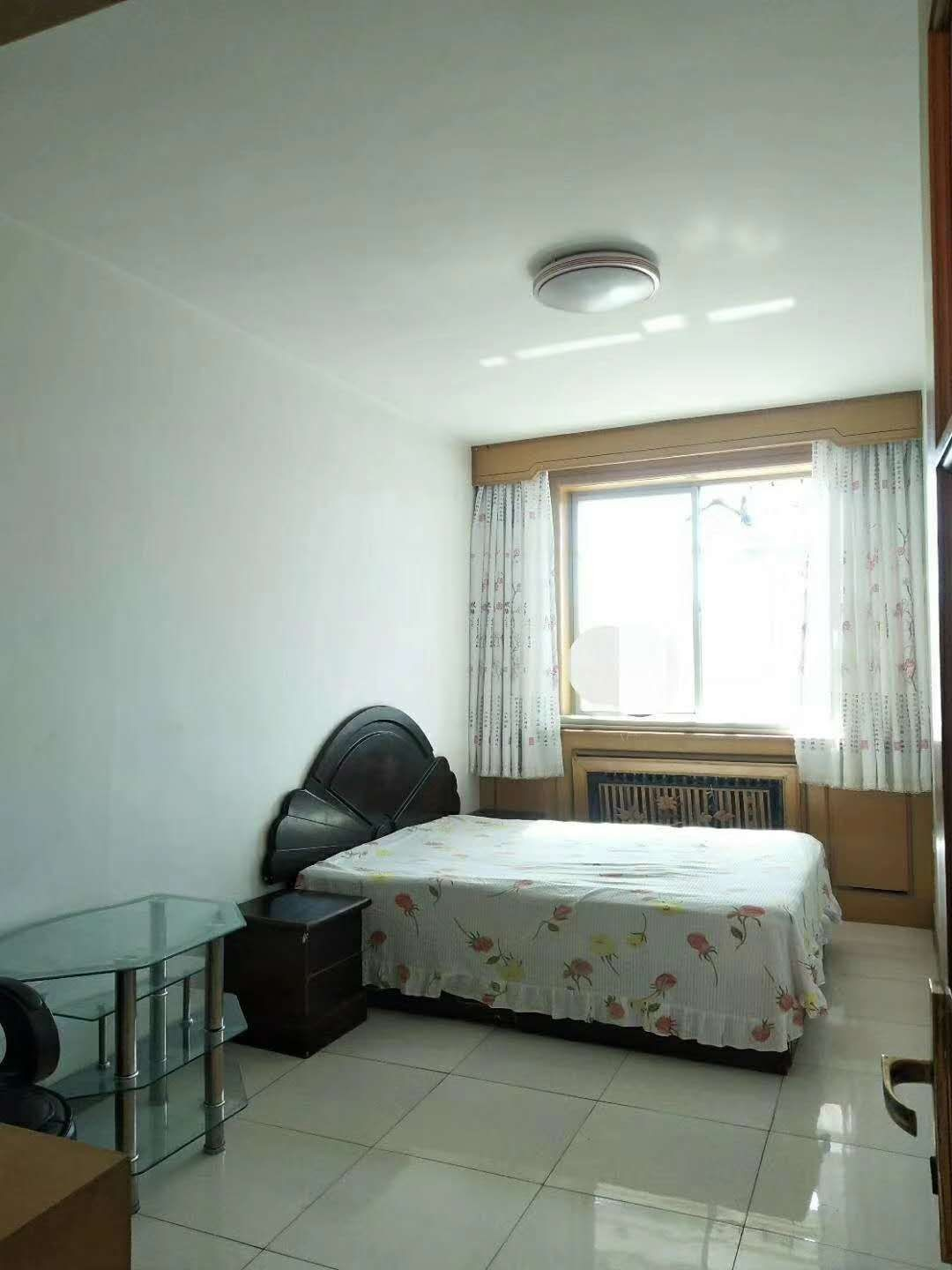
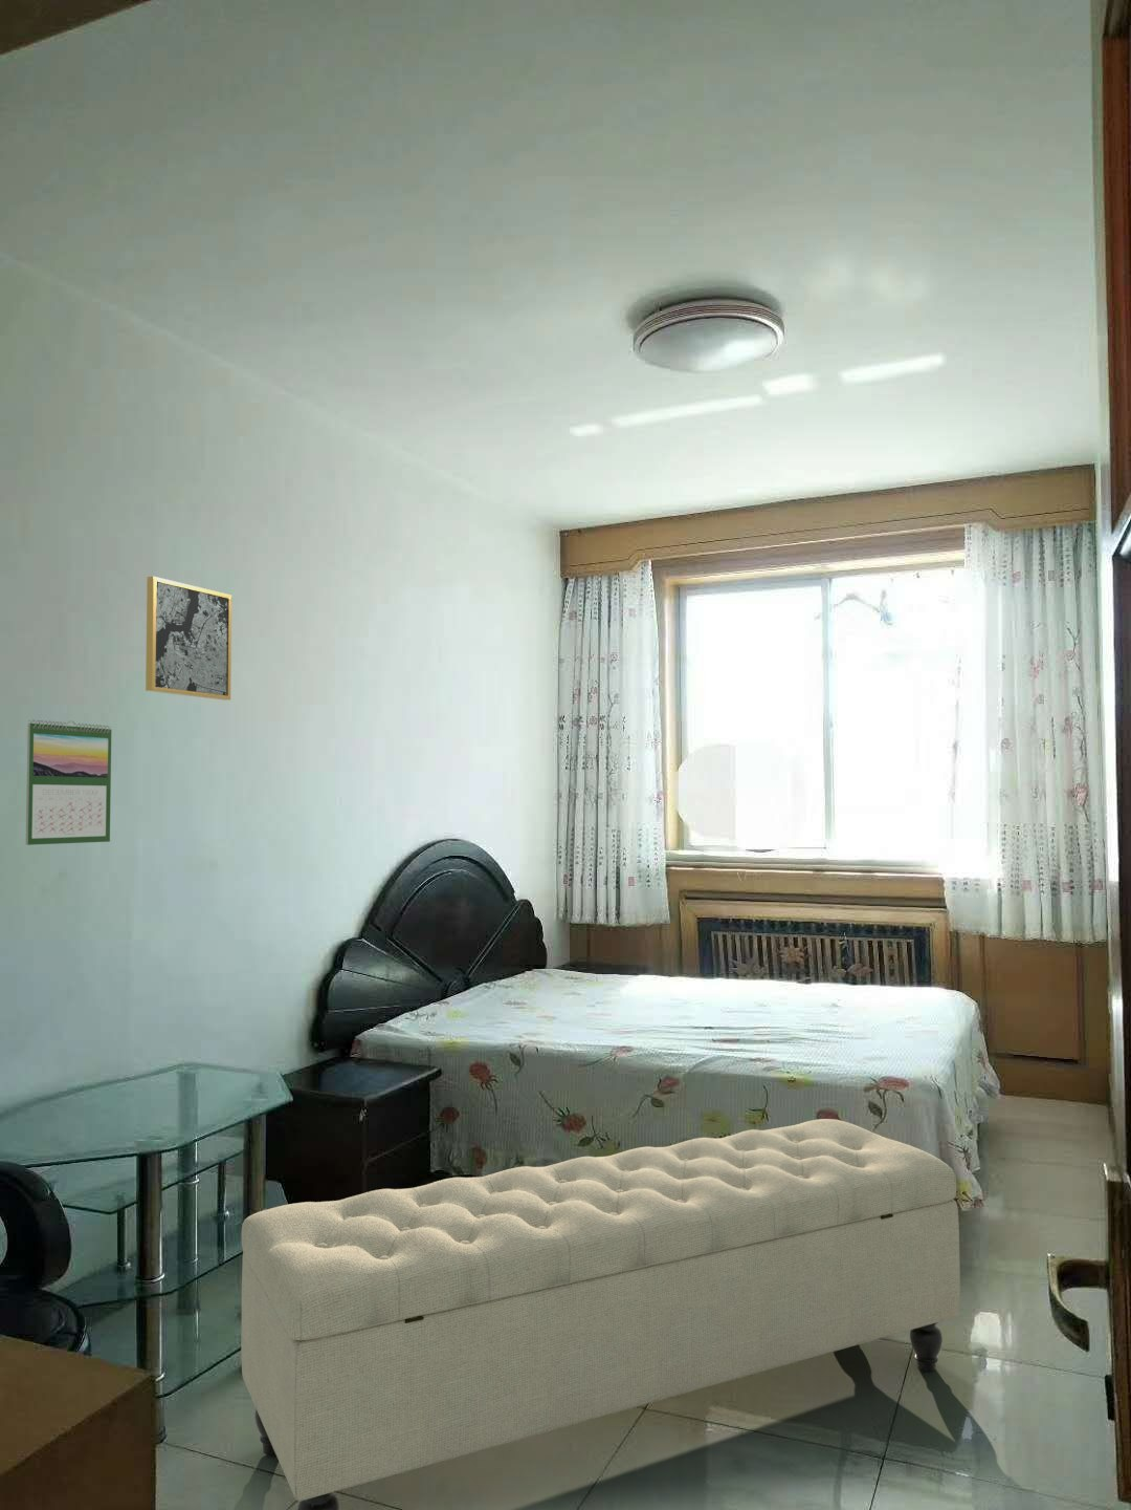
+ calendar (70, 781)
+ bench (619, 1291)
+ wall art (190, 641)
